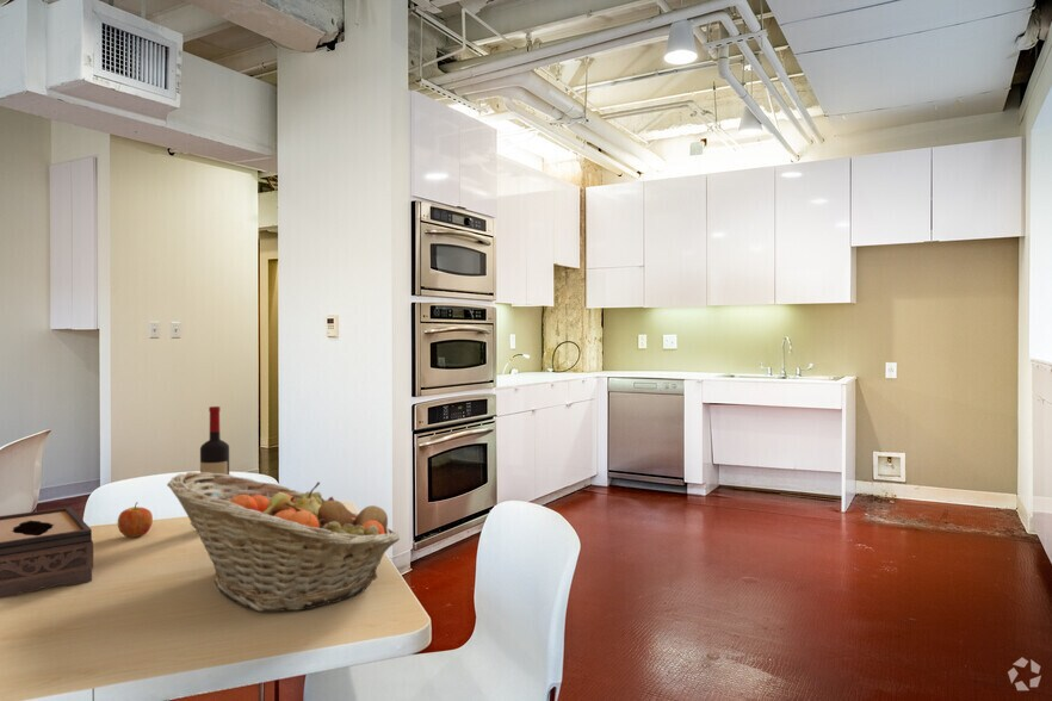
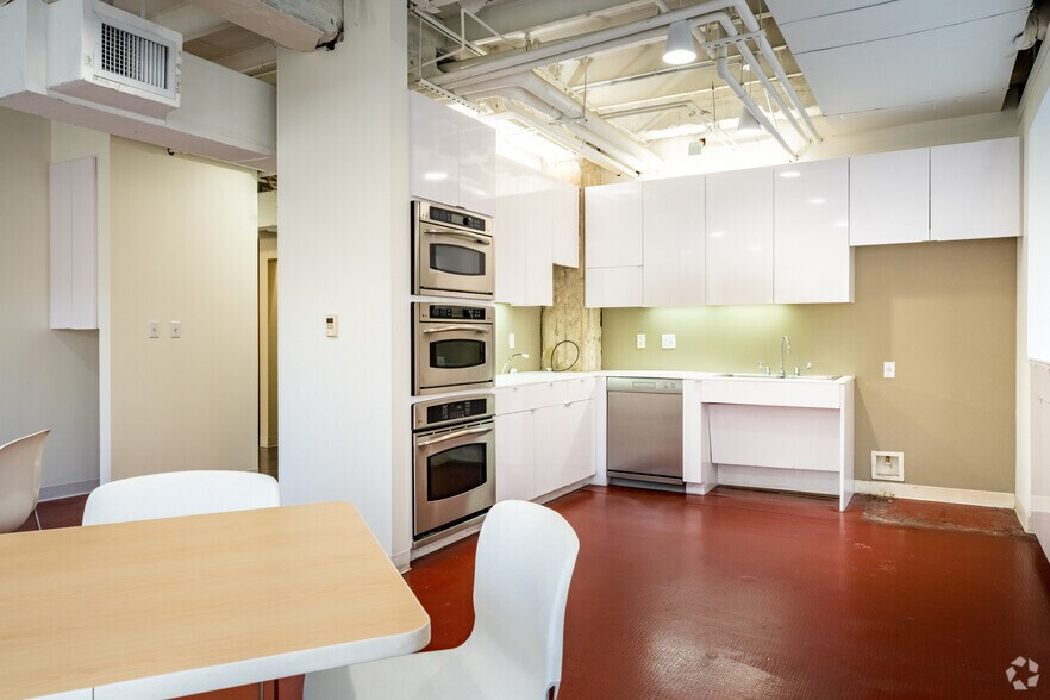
- apple (135, 519)
- fruit basket (285, 526)
- wine bottle (215, 467)
- tissue box (33, 548)
